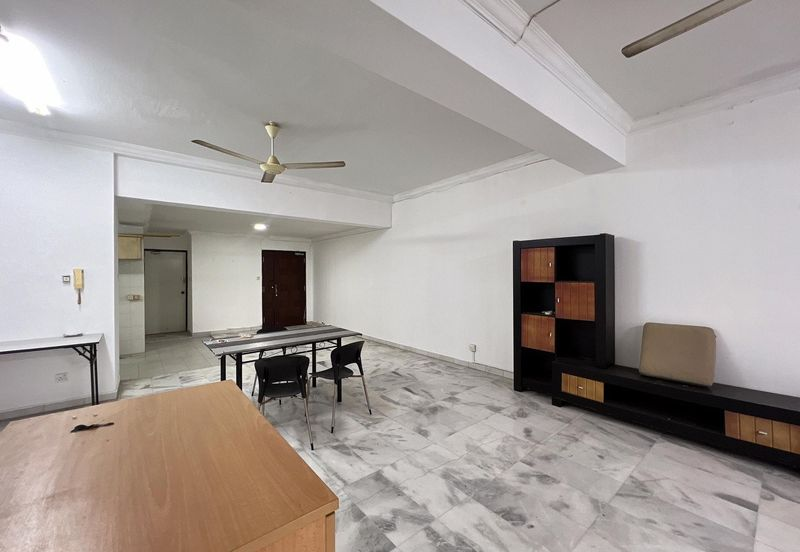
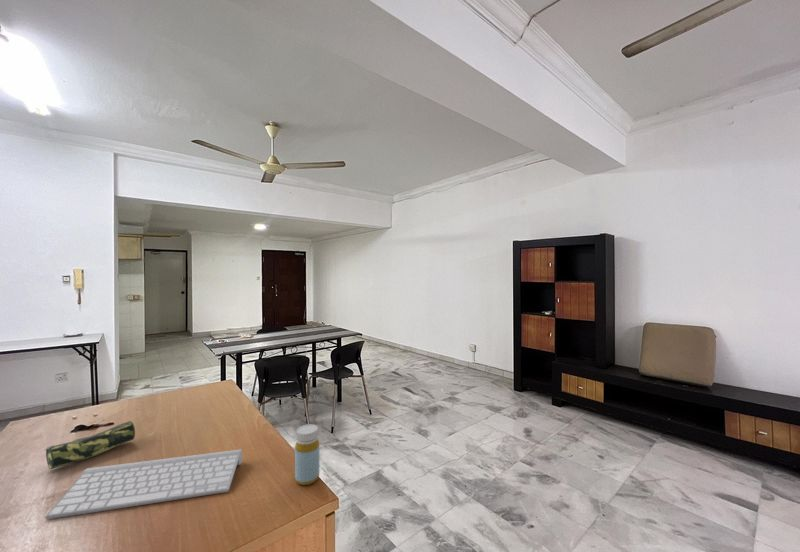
+ bottle (307, 453)
+ keyboard (157, 478)
+ pencil case (91, 444)
